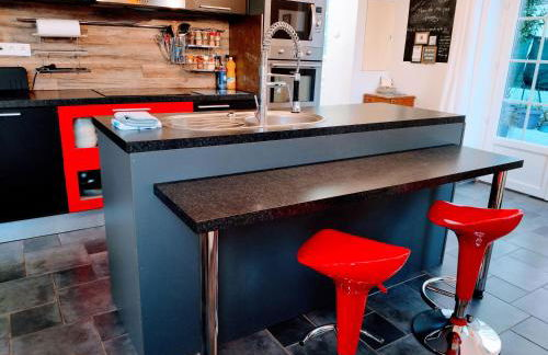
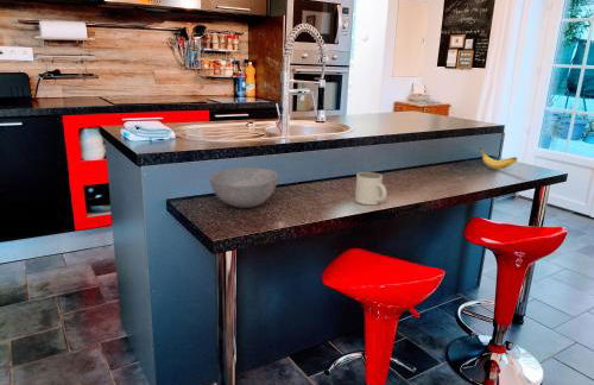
+ bowl (244, 189)
+ banana (497, 160)
+ mug (372, 189)
